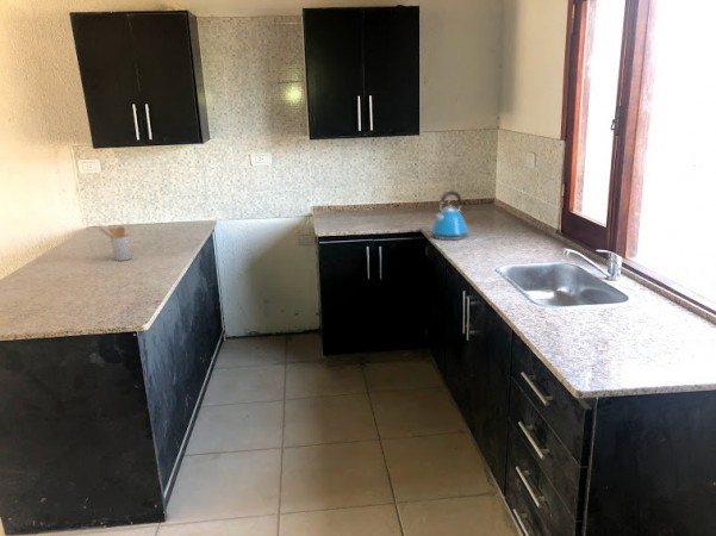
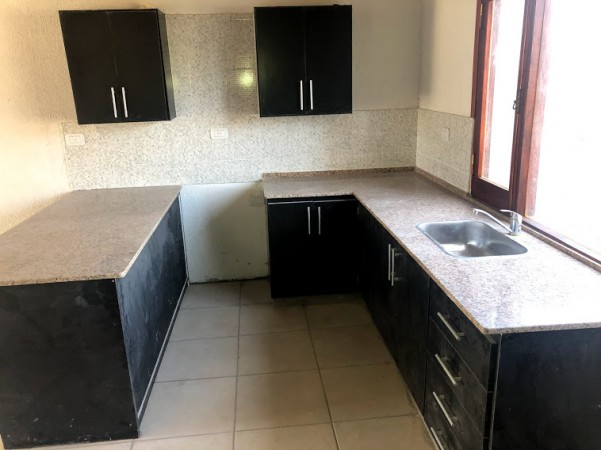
- kettle (450, 213)
- utensil holder (116, 242)
